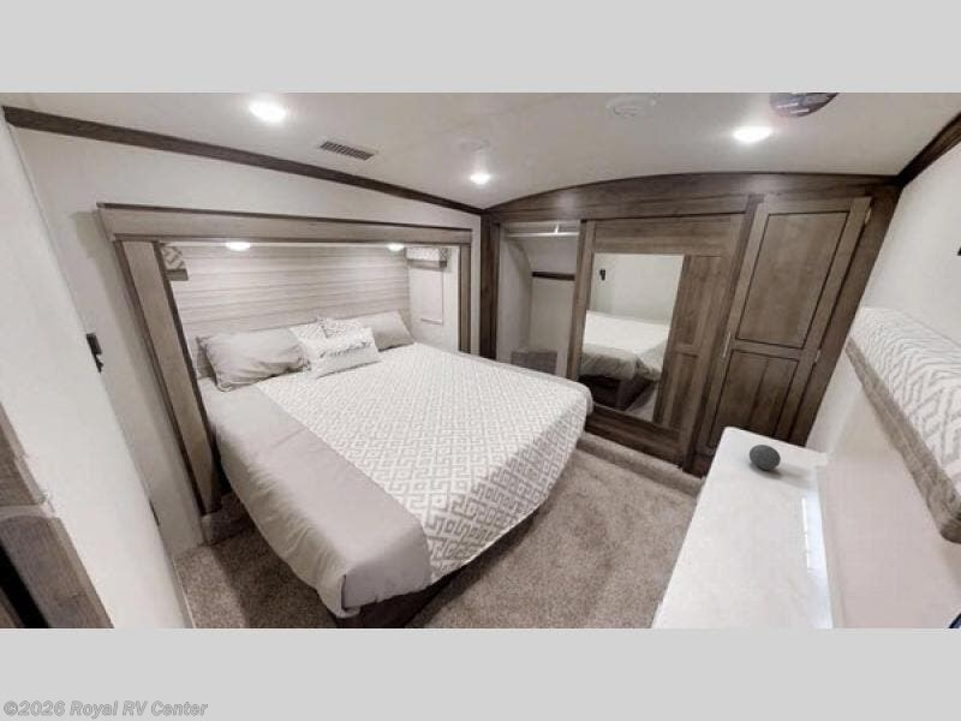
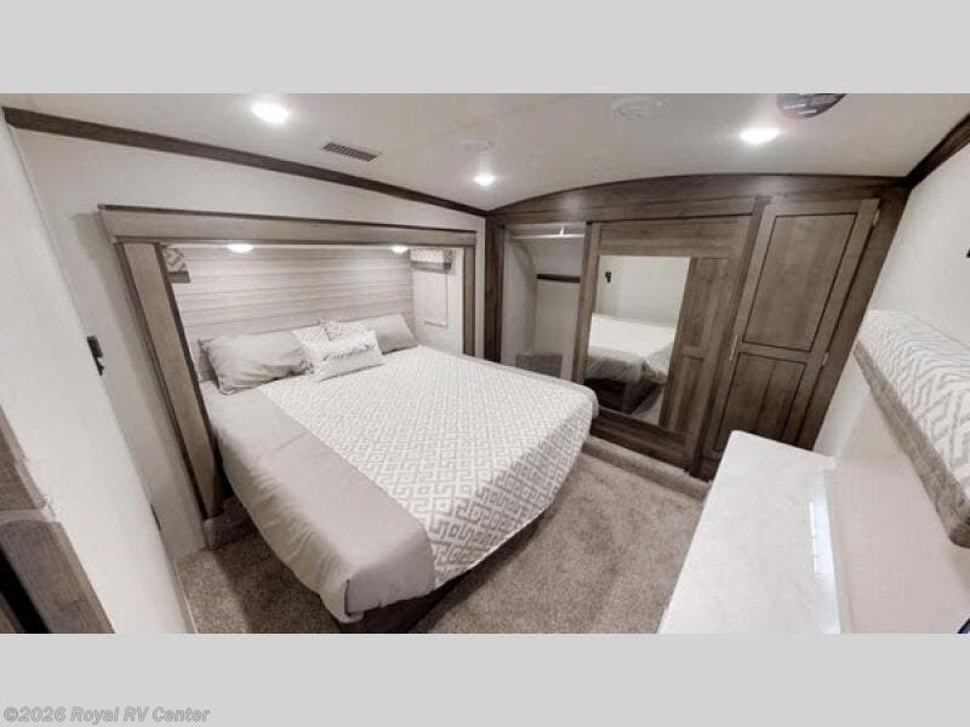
- decorative ball (764, 457)
